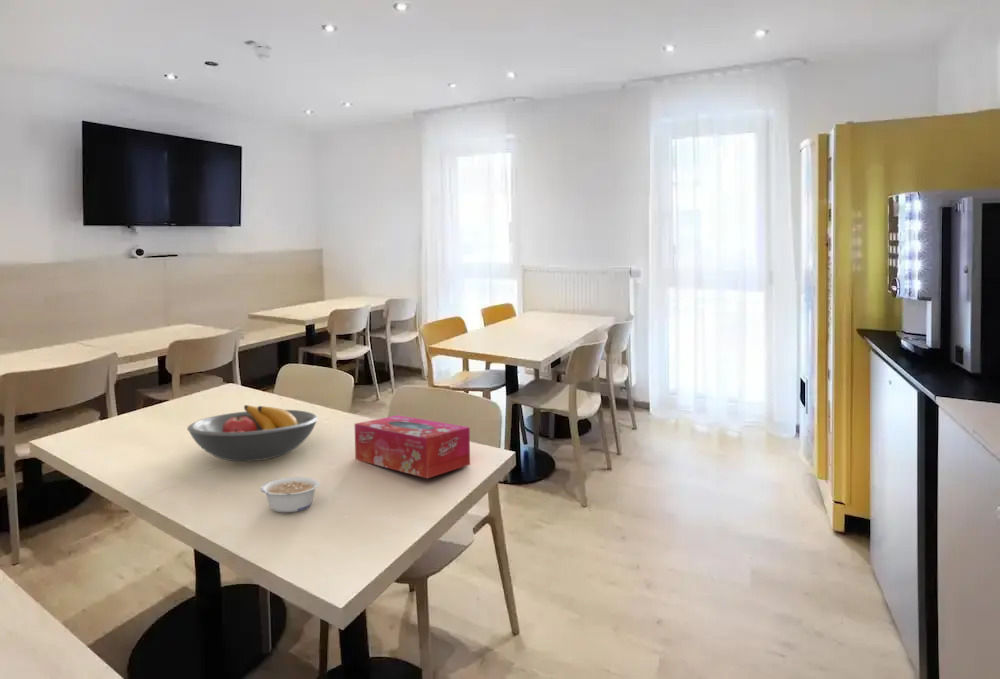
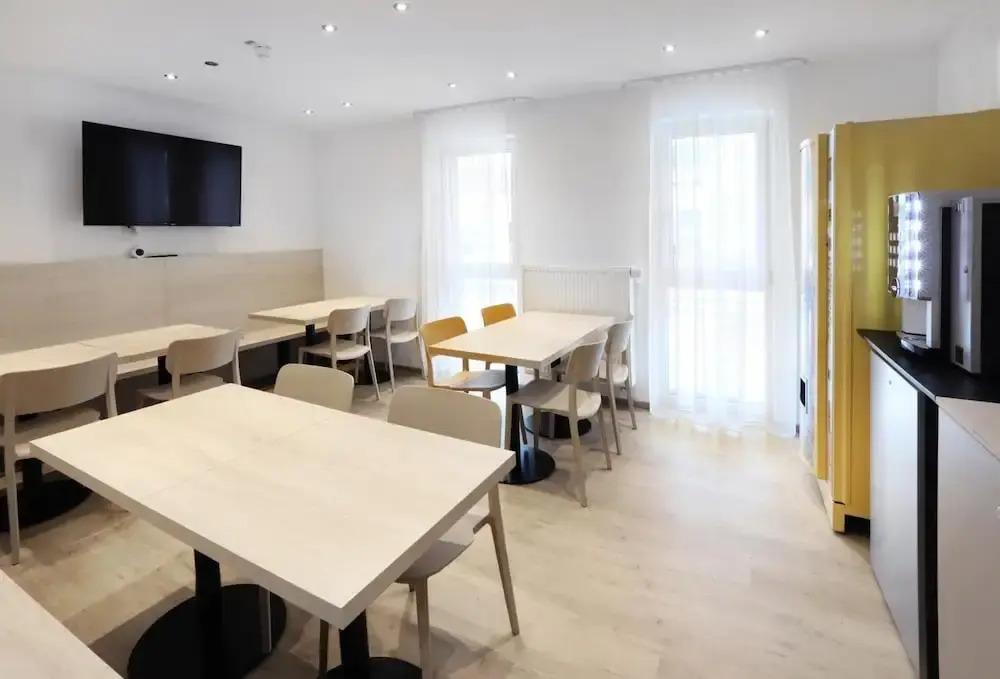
- fruit bowl (255, 433)
- legume (292, 494)
- tissue box (411, 443)
